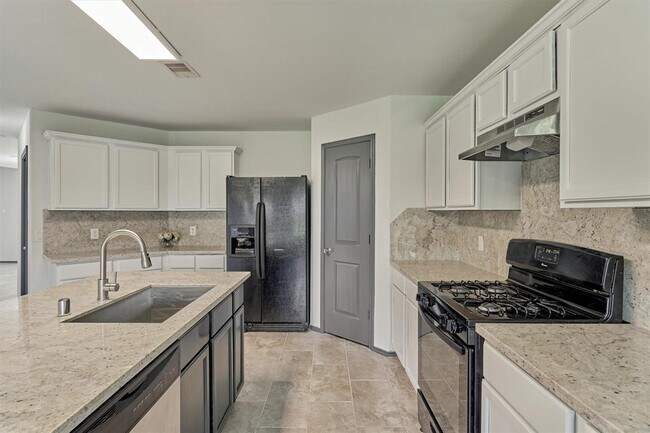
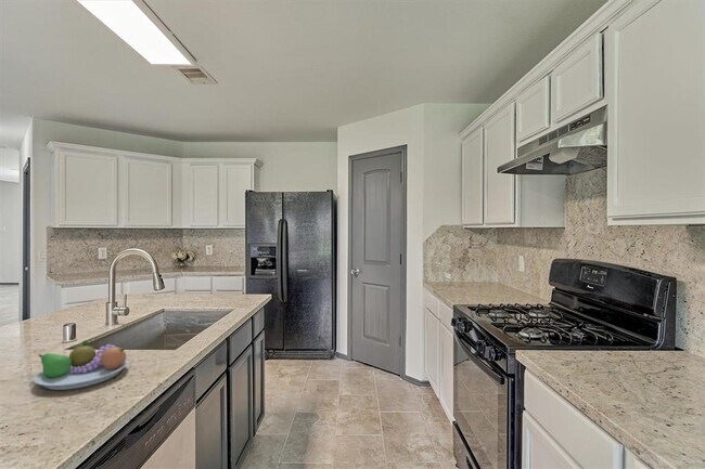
+ fruit bowl (81, 361)
